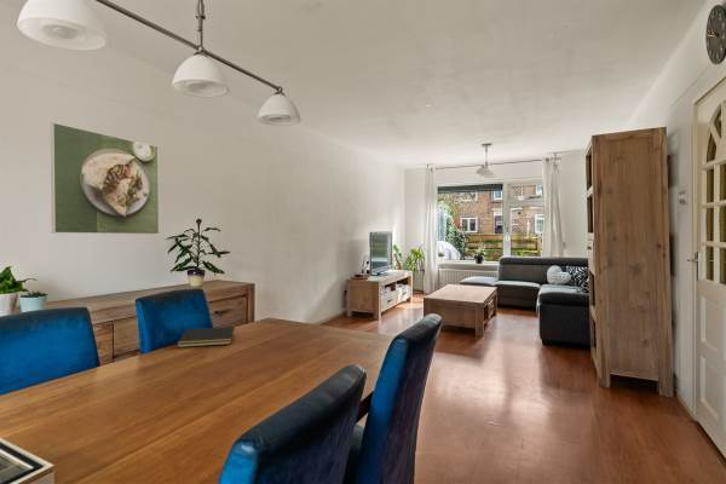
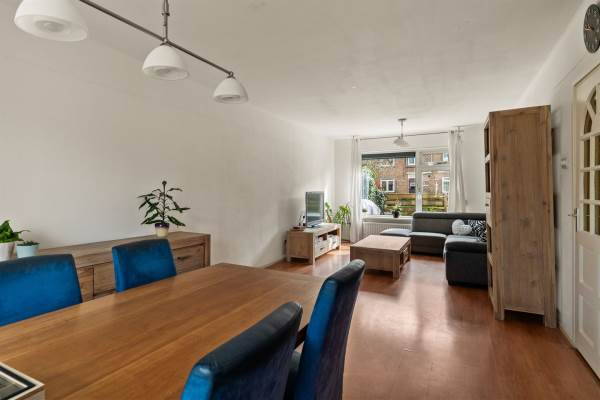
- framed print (110, 184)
- notepad (207, 336)
